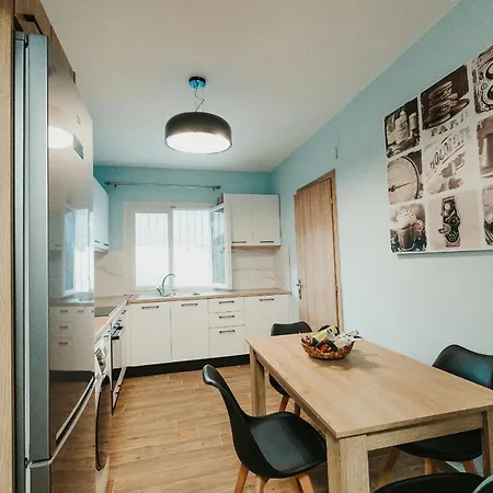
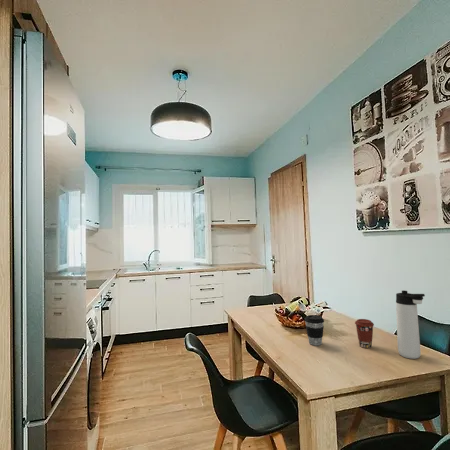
+ coffee cup (314, 330)
+ thermos bottle (411, 324)
+ coffee cup (364, 333)
